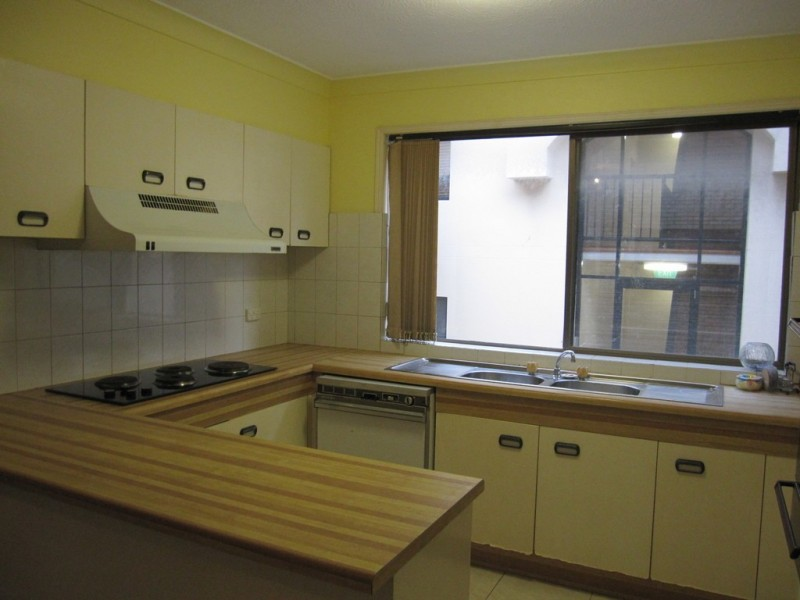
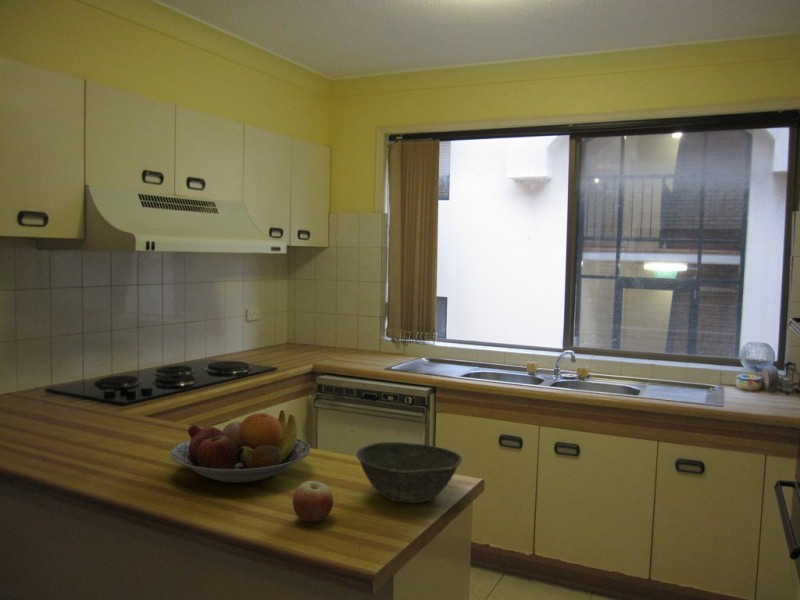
+ fruit bowl (242, 443)
+ apple (312, 501)
+ bowl (408, 474)
